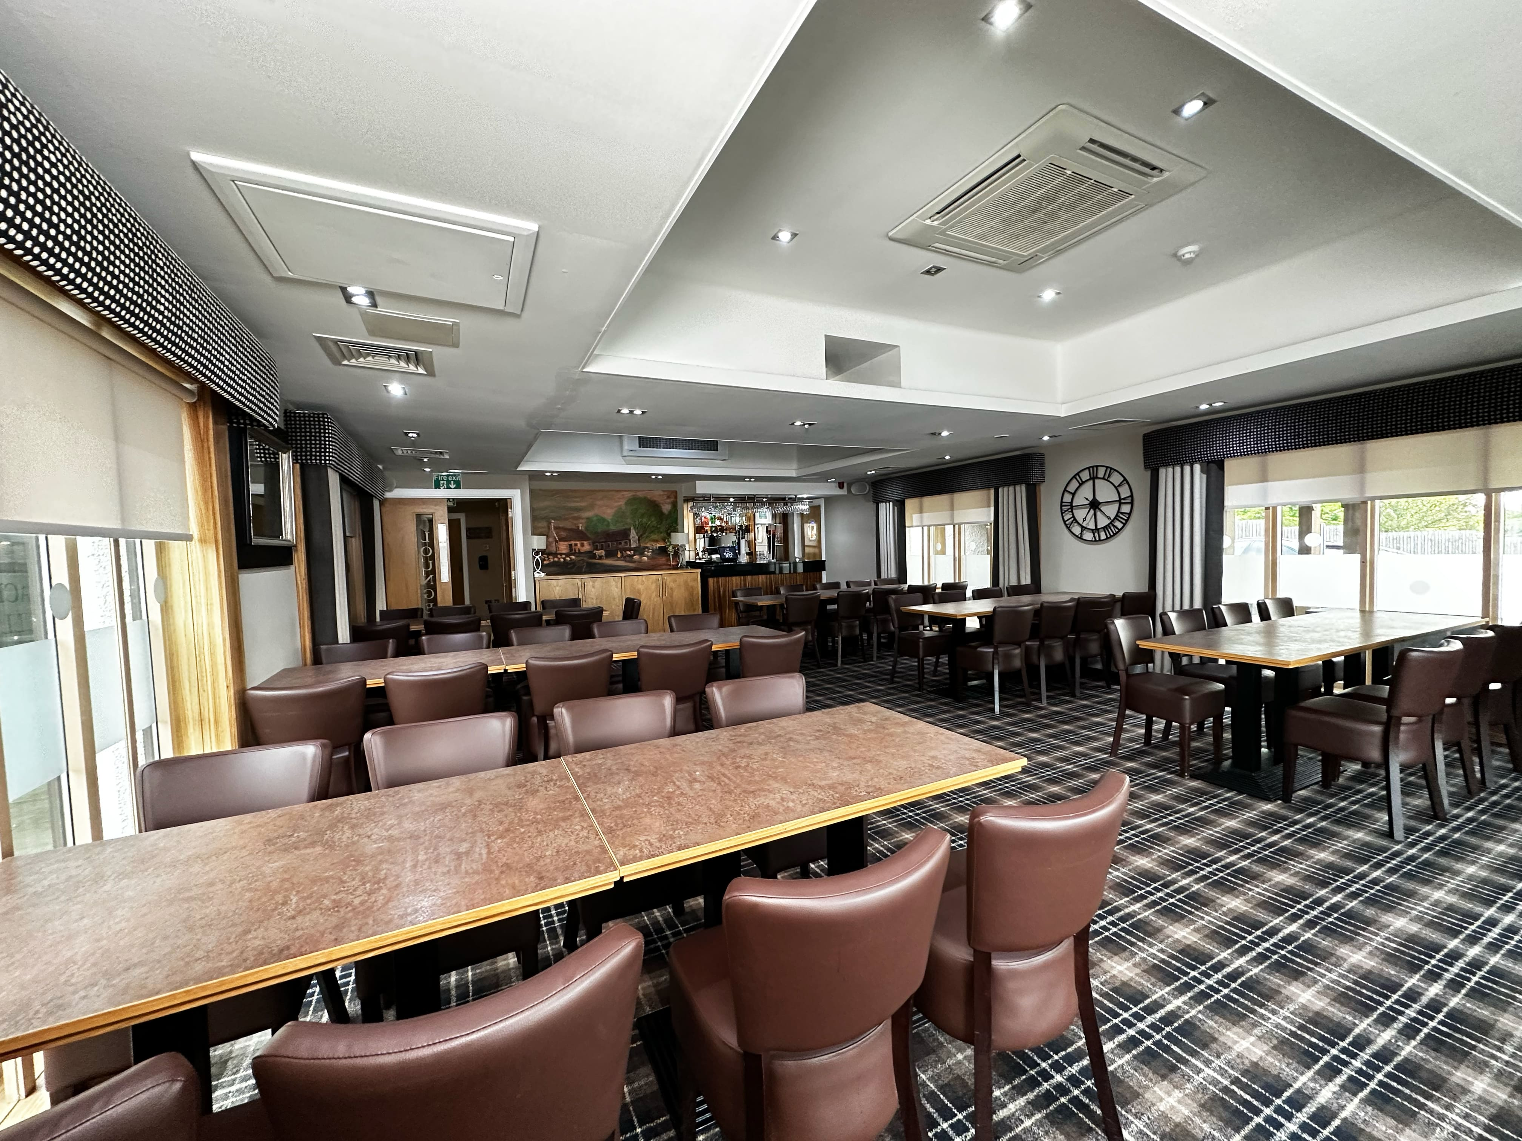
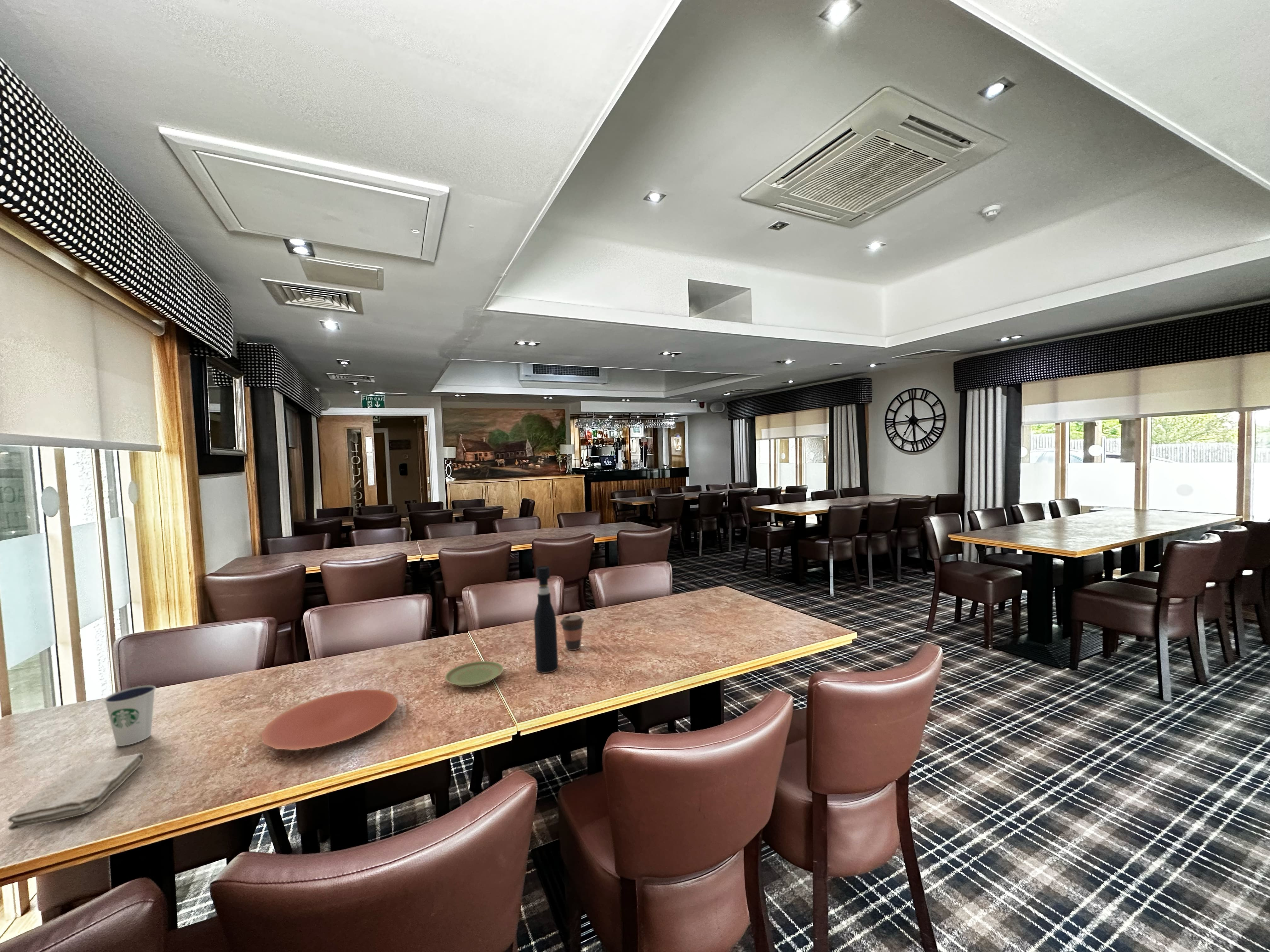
+ pepper grinder (545, 618)
+ plate (334, 721)
+ washcloth (81, 787)
+ plate (475, 676)
+ dixie cup (132, 716)
+ coffee cup (573, 632)
